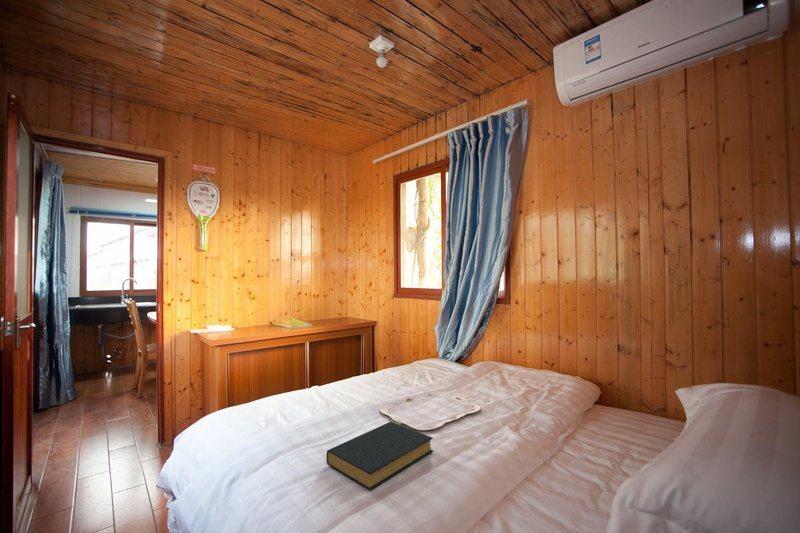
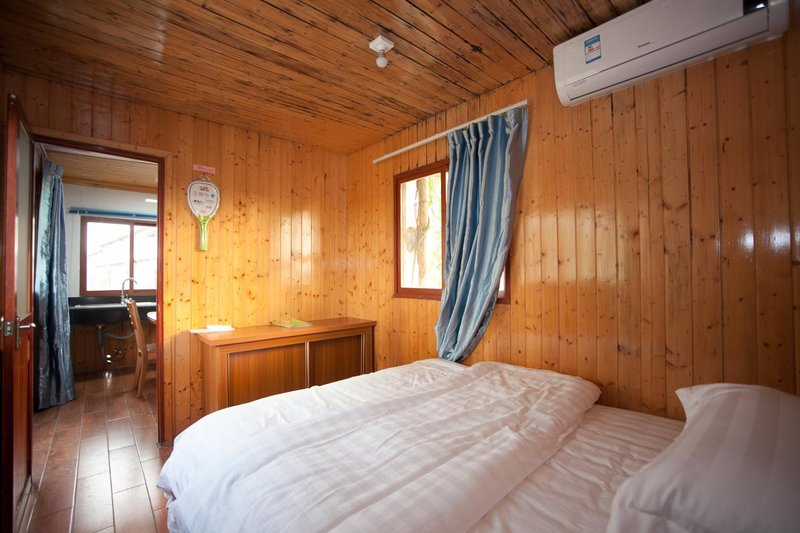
- serving tray (424, 398)
- hardback book (381, 450)
